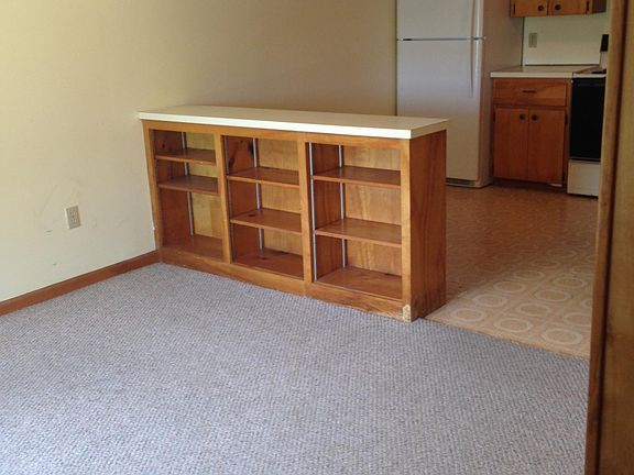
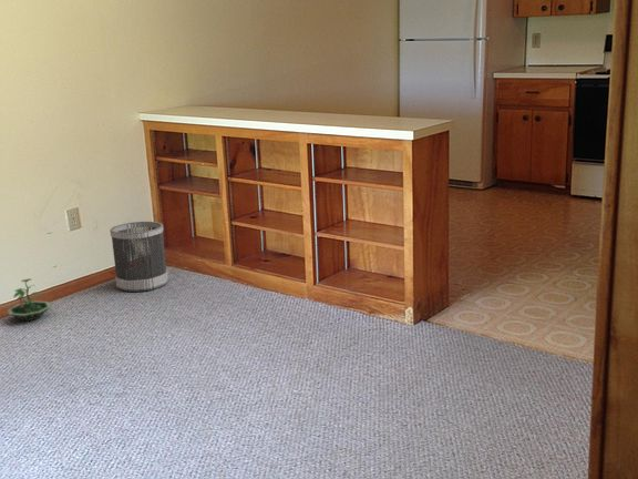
+ wastebasket (140, 255)
+ terrarium (25, 285)
